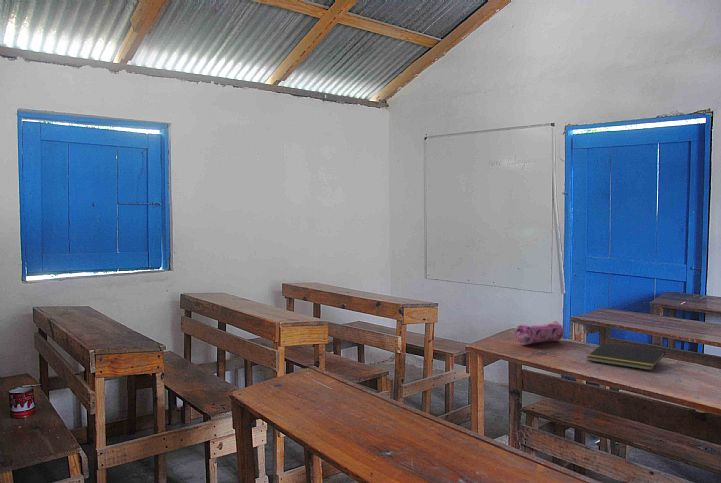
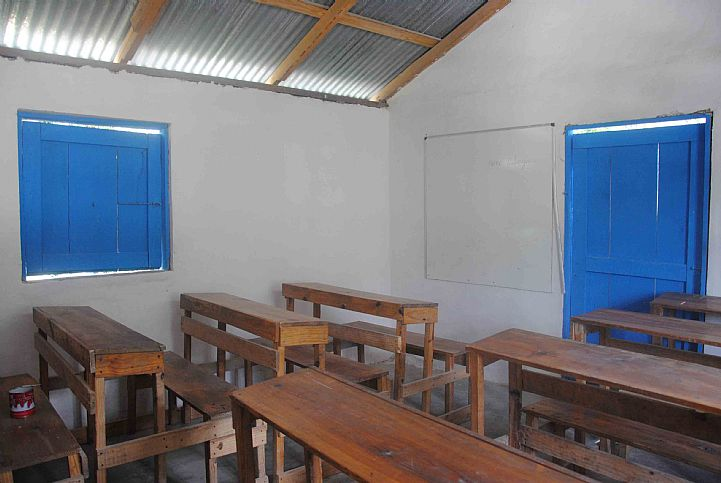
- notepad (625, 355)
- pencil case (539, 332)
